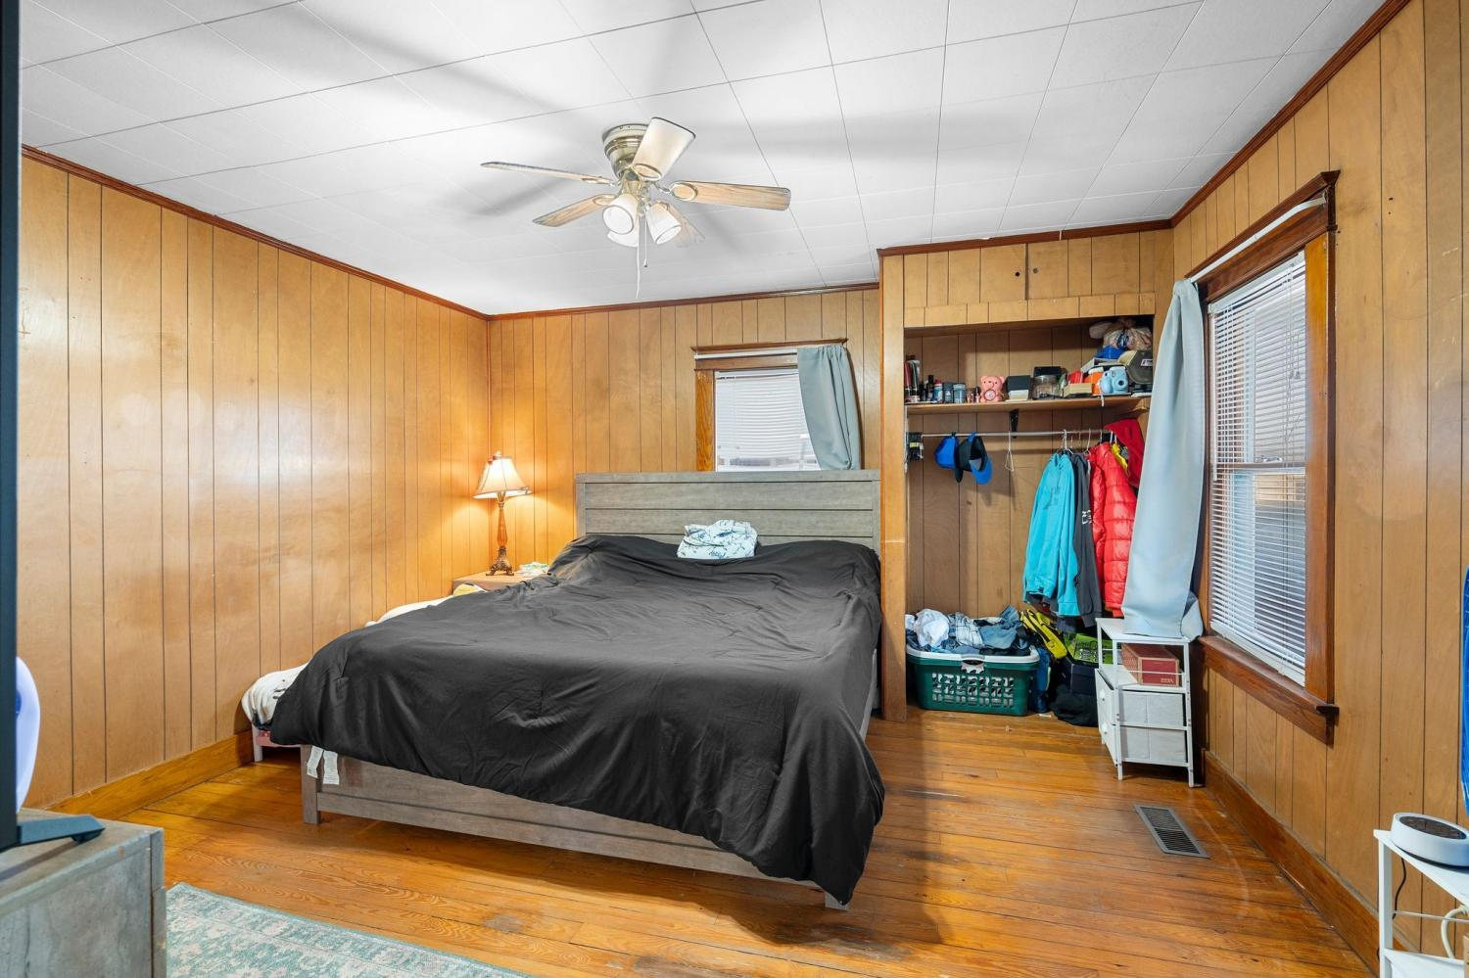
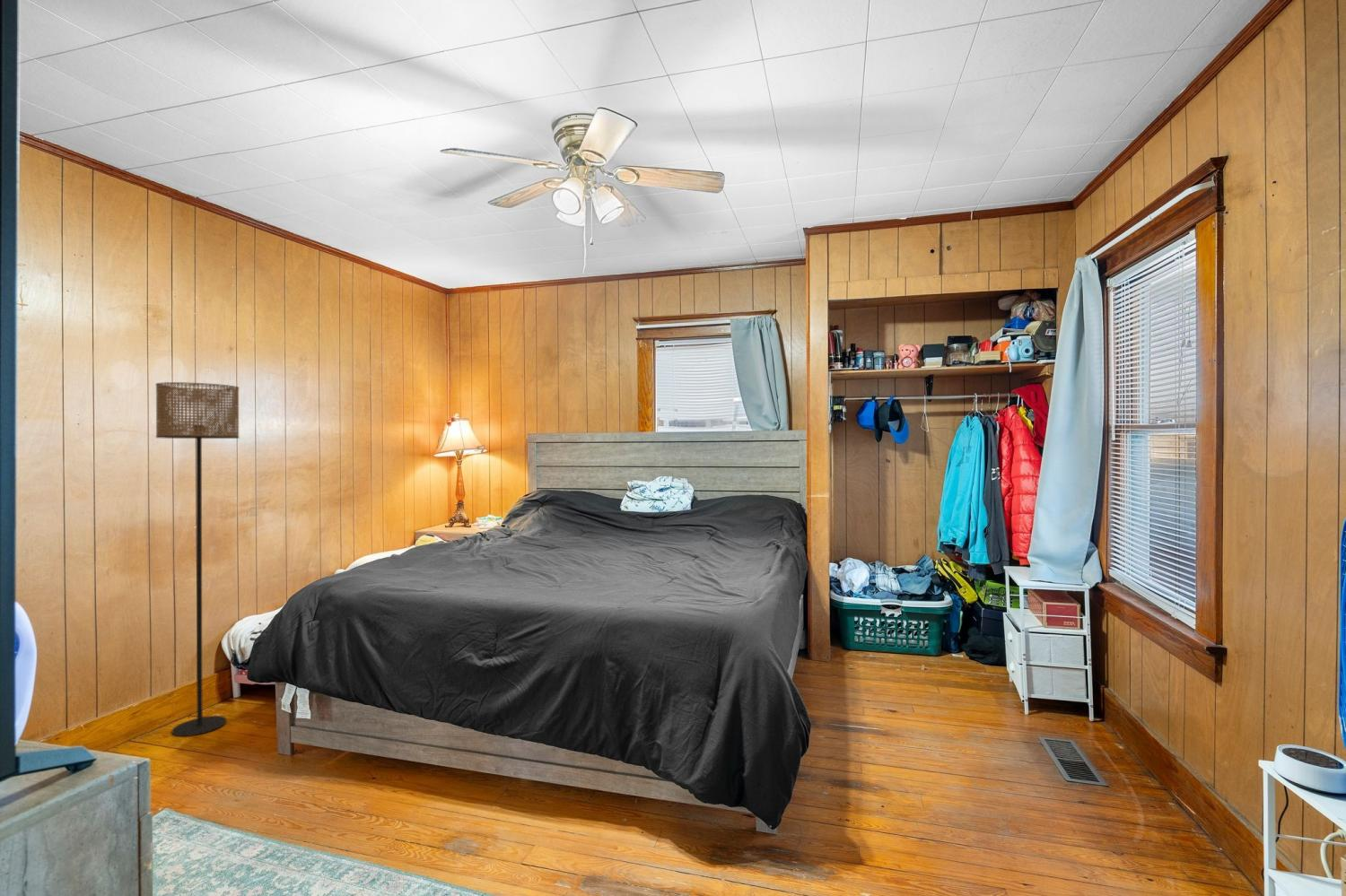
+ floor lamp (199, 556)
